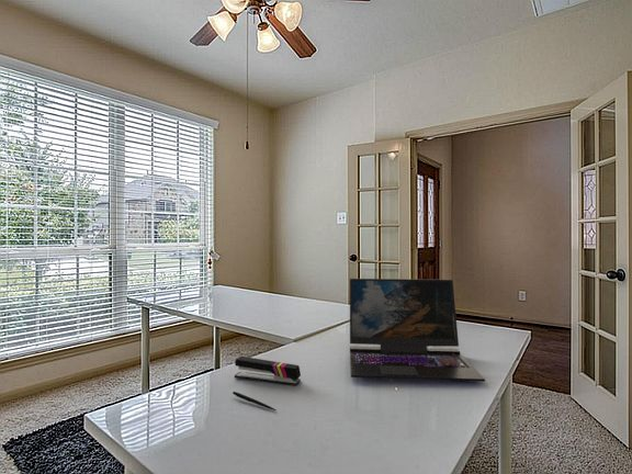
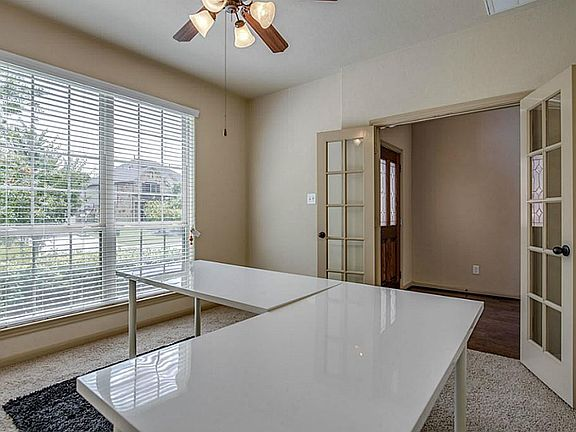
- laptop (407, 324)
- stapler (267, 370)
- pen (253, 400)
